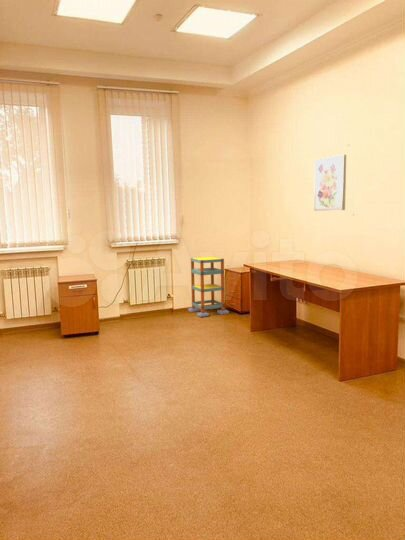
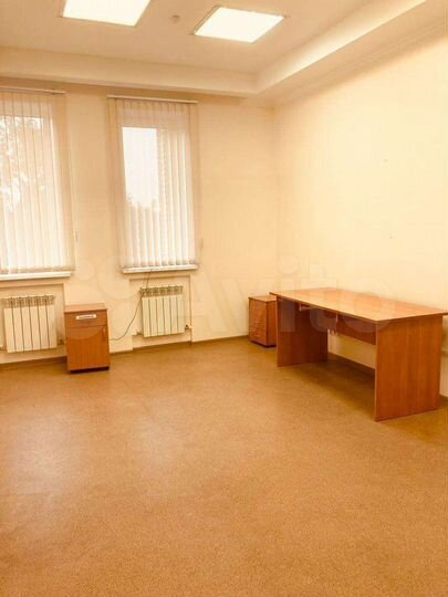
- wall art (329, 184)
- shelving unit (207, 285)
